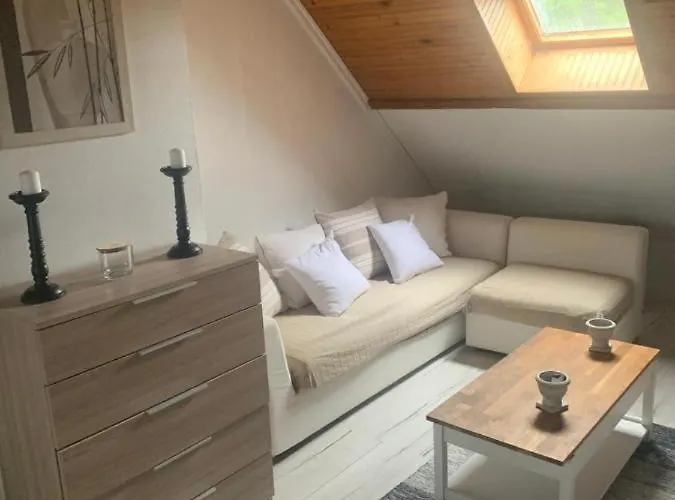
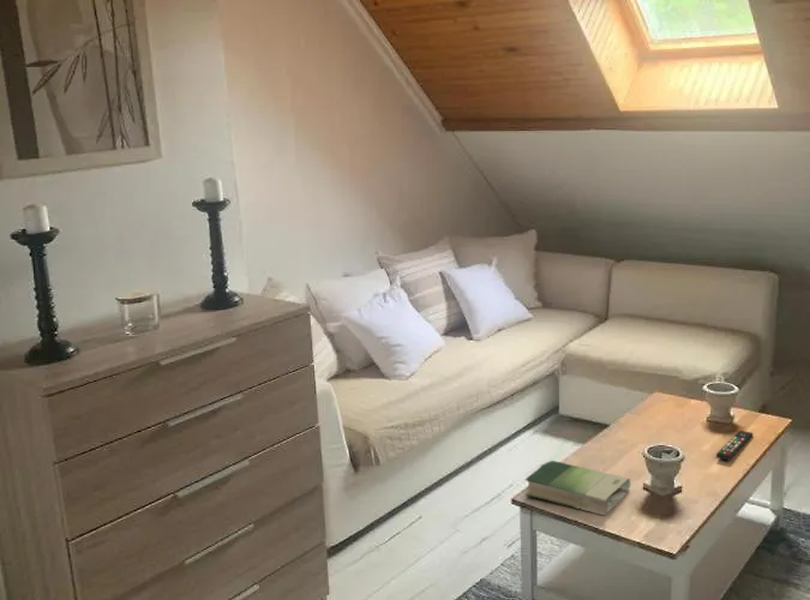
+ remote control (734, 444)
+ book (577, 484)
